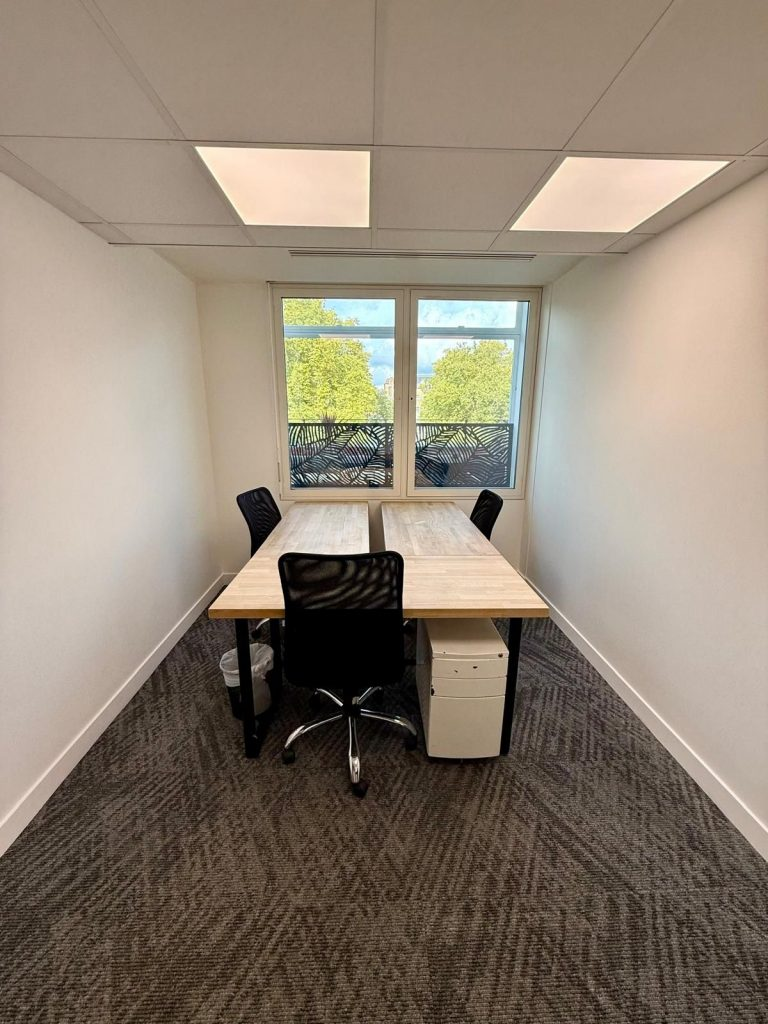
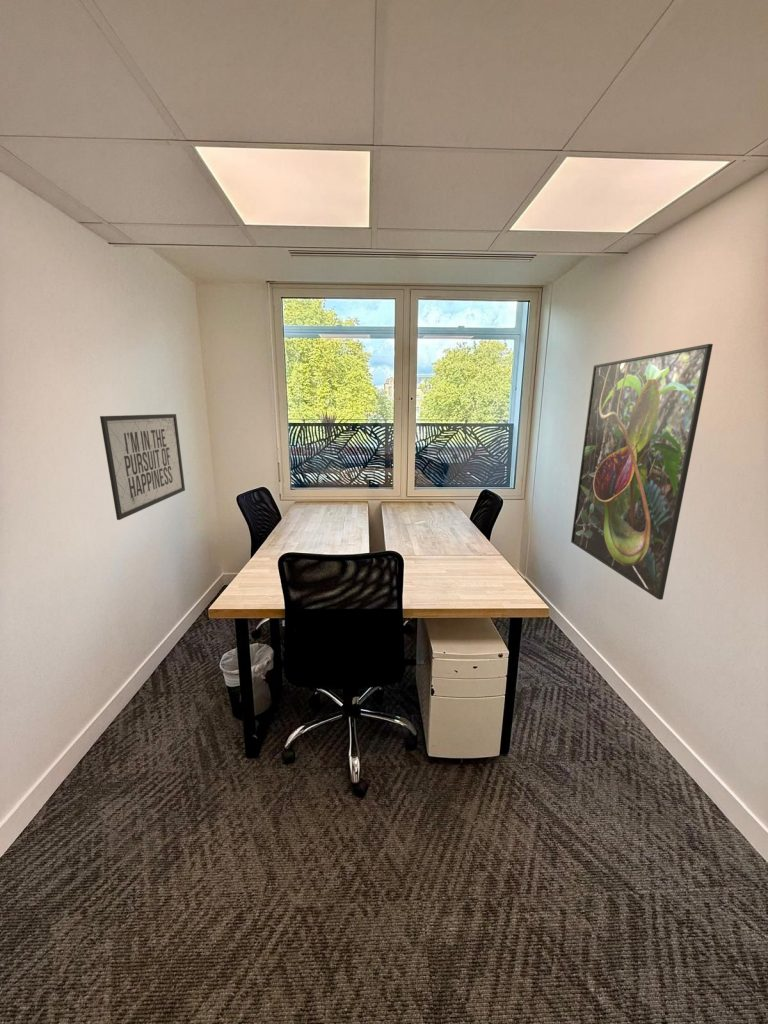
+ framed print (623, 468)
+ mirror (150, 460)
